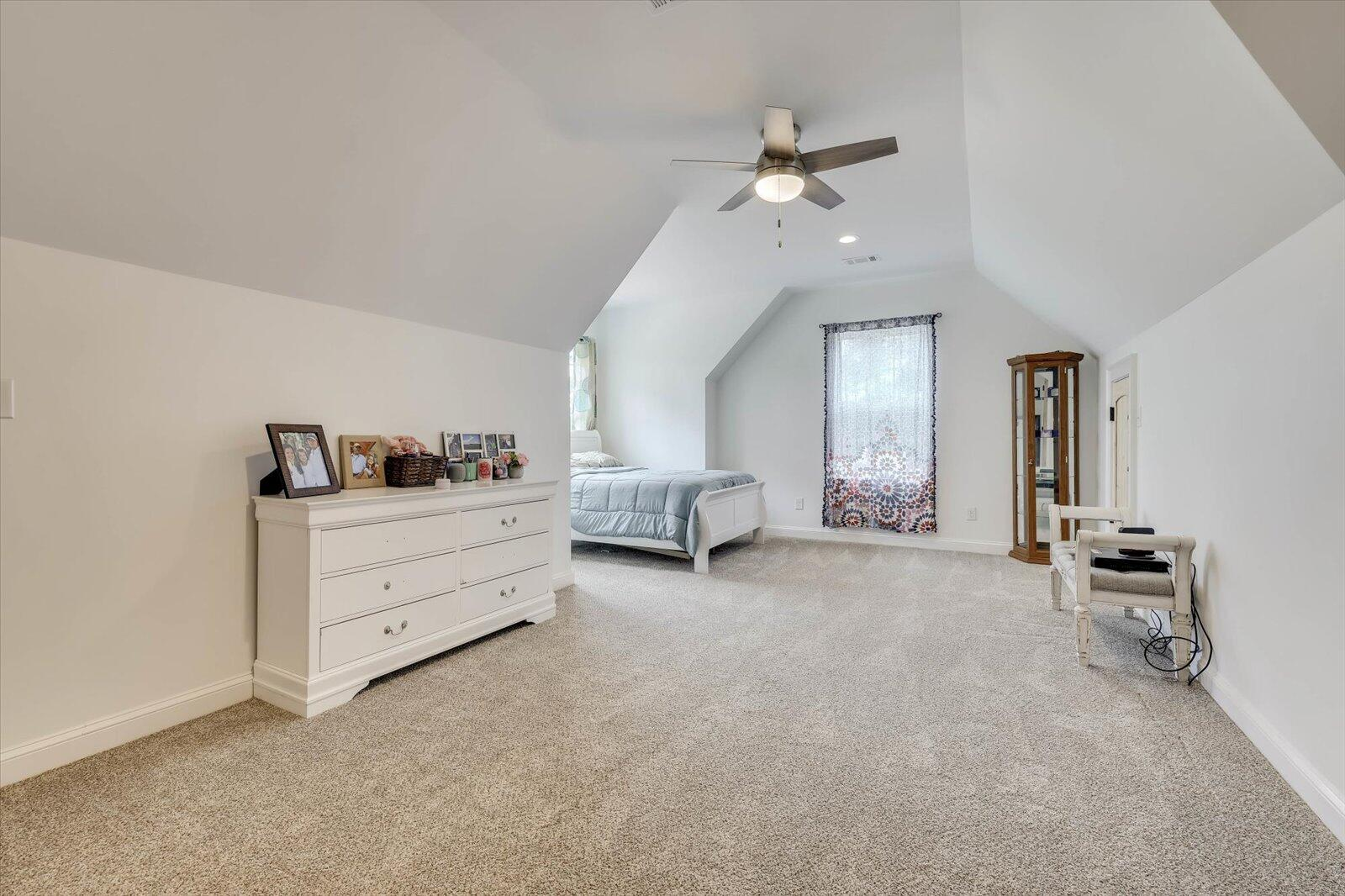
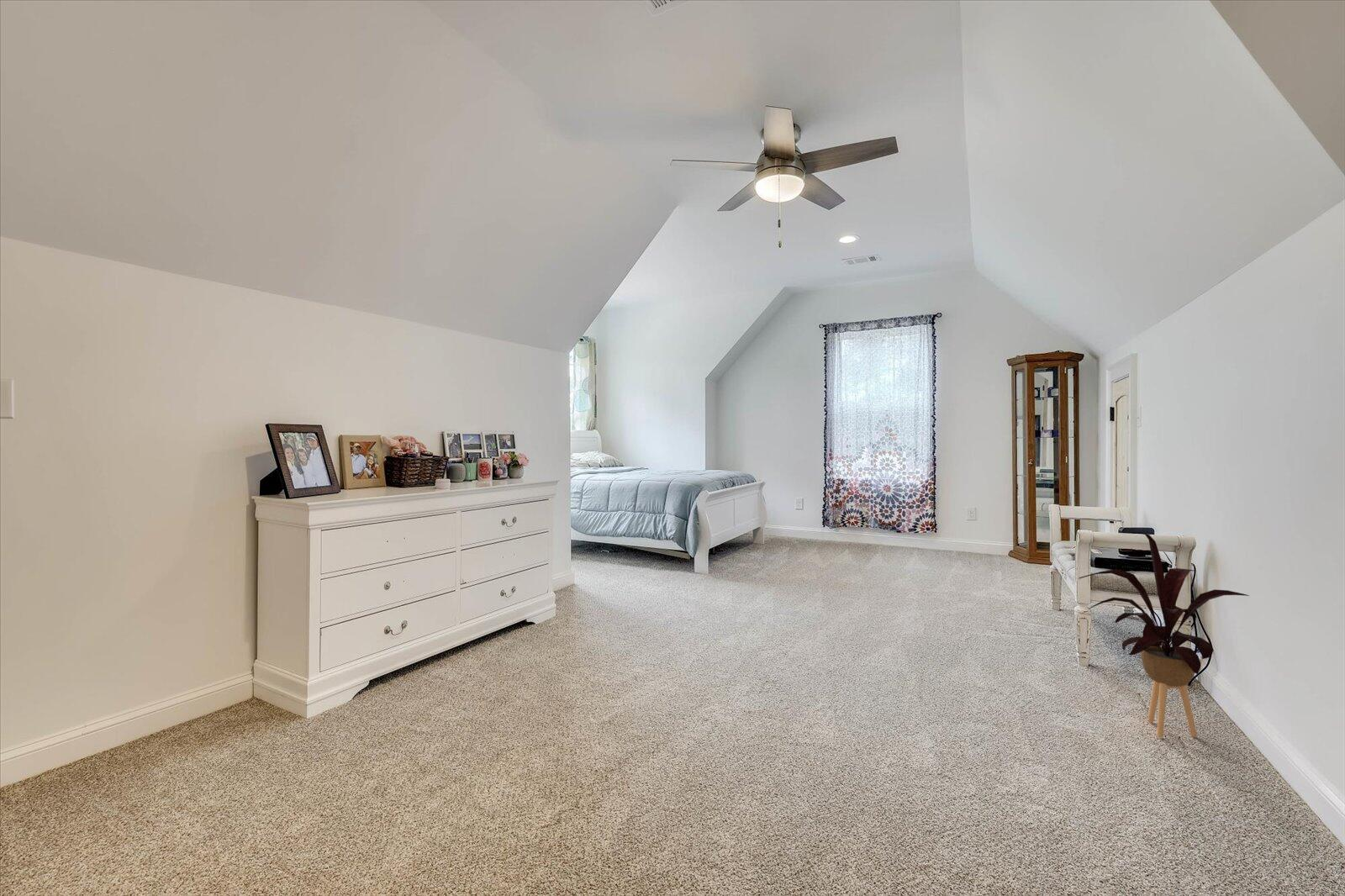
+ house plant (1157, 628)
